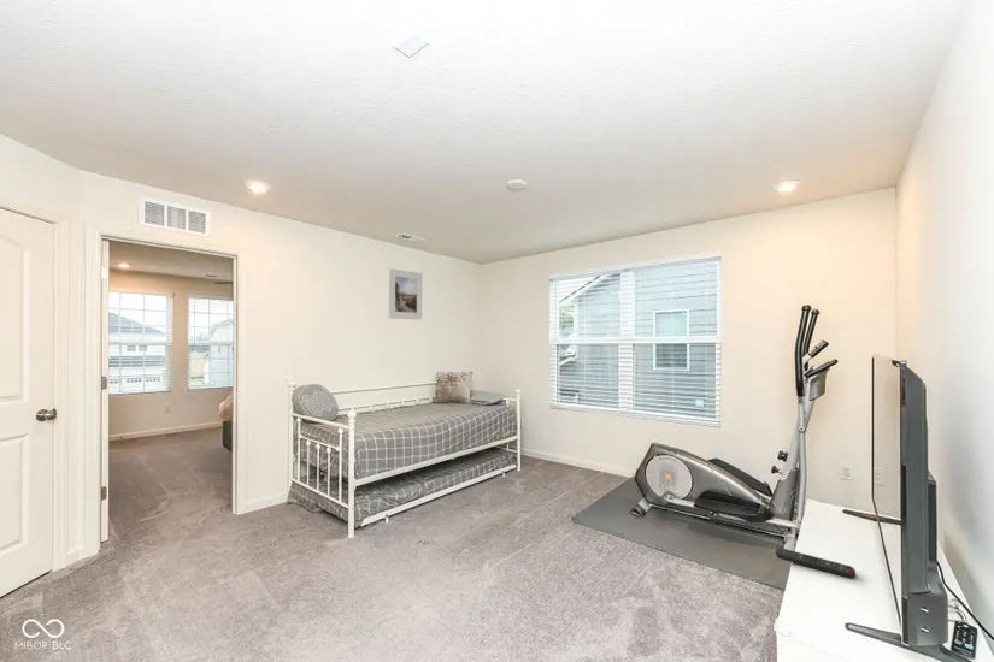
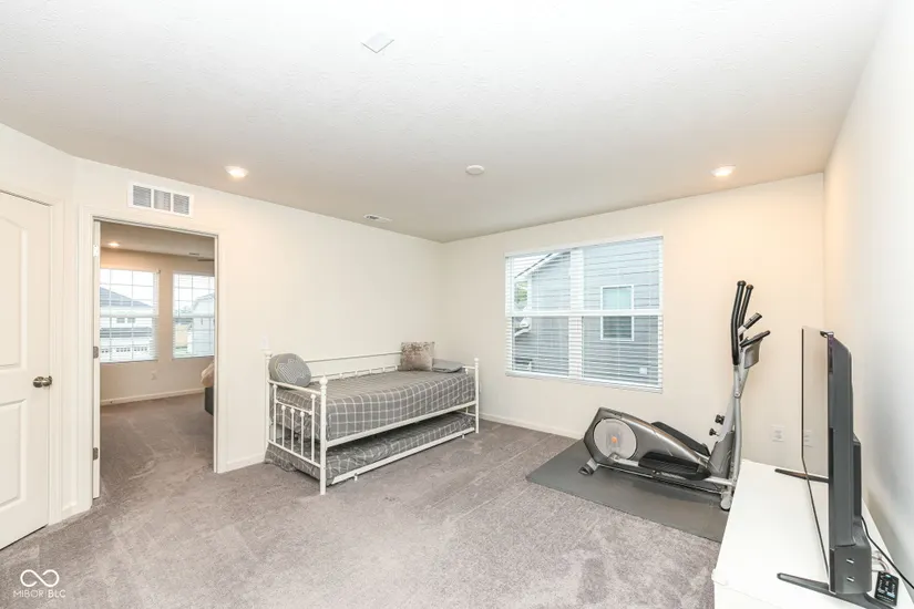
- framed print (405, 295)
- remote control (813, 561)
